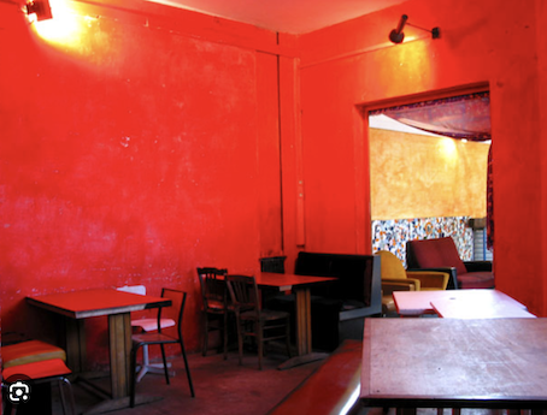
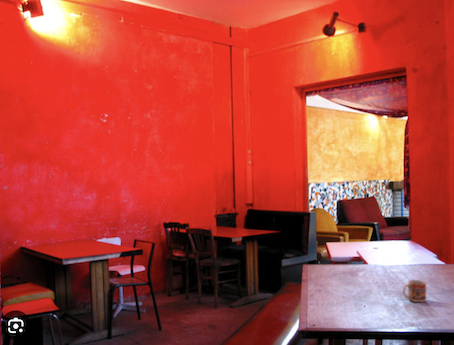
+ cup (414, 291)
